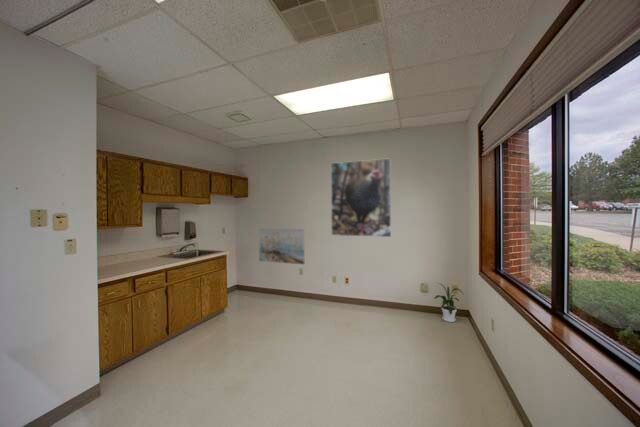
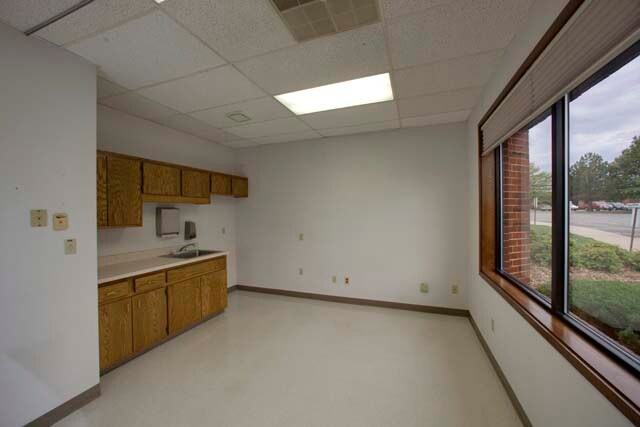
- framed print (359, 198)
- wall art (280, 245)
- house plant (447, 301)
